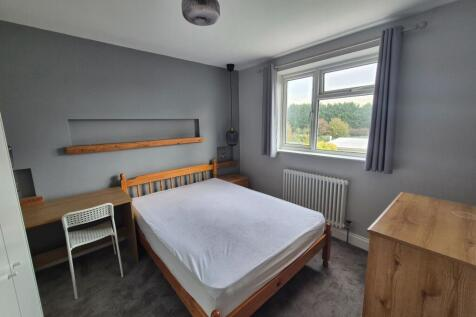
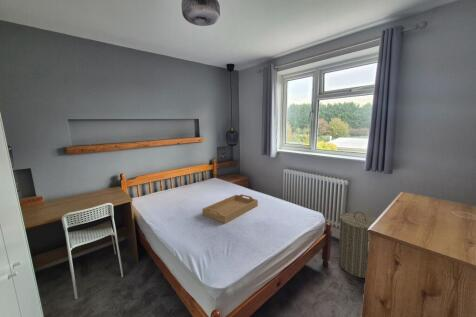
+ laundry hamper (359, 239)
+ serving tray (231, 206)
